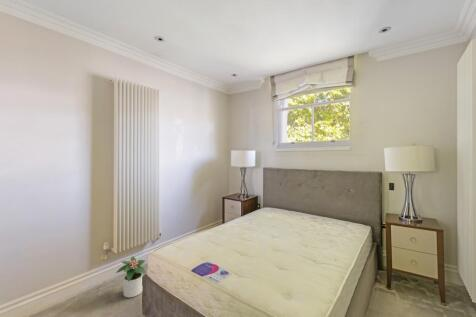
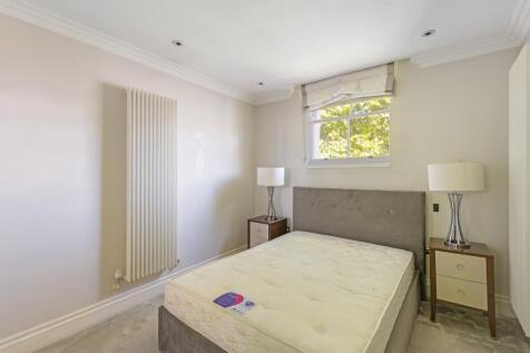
- potted plant (133, 276)
